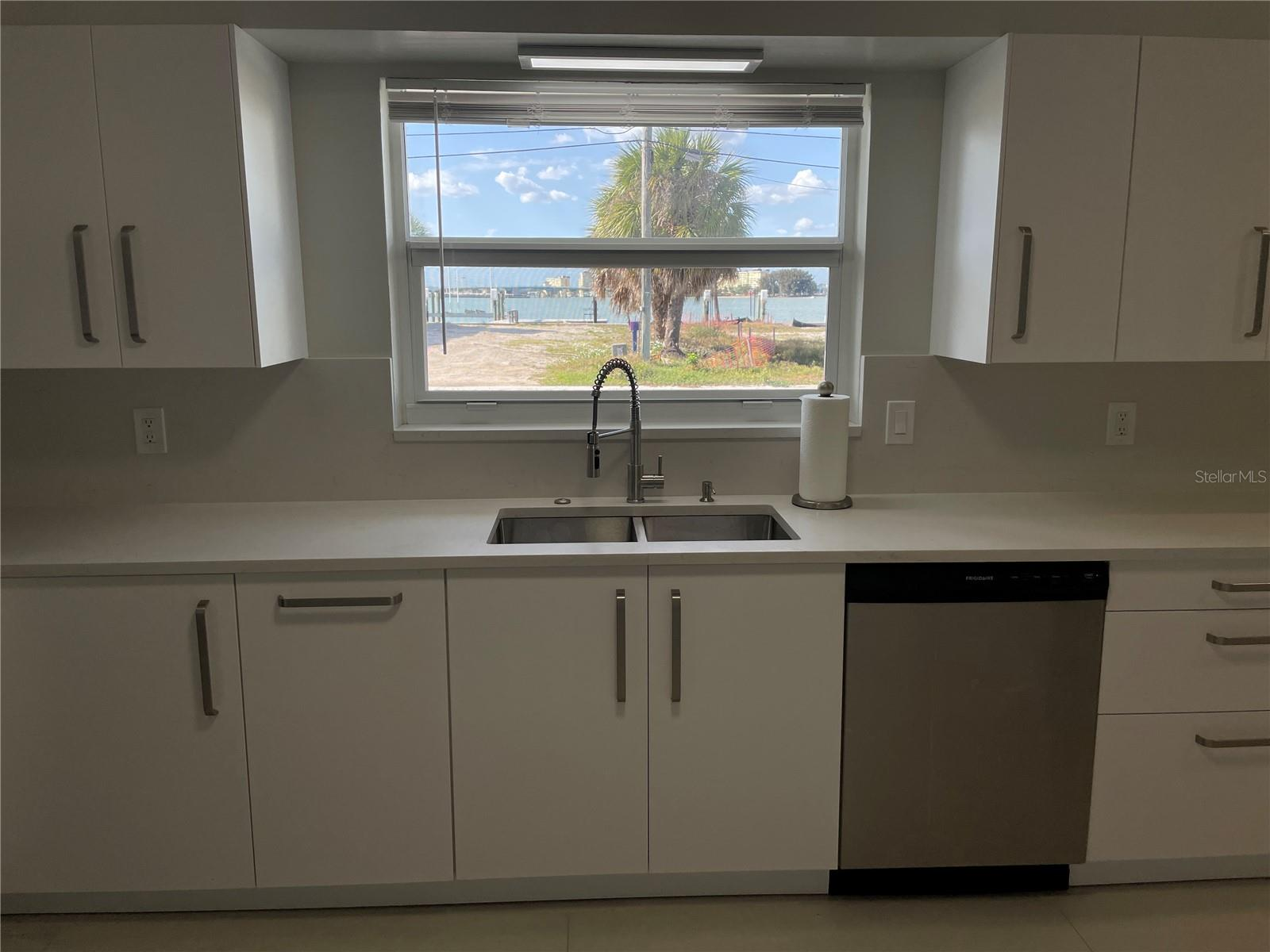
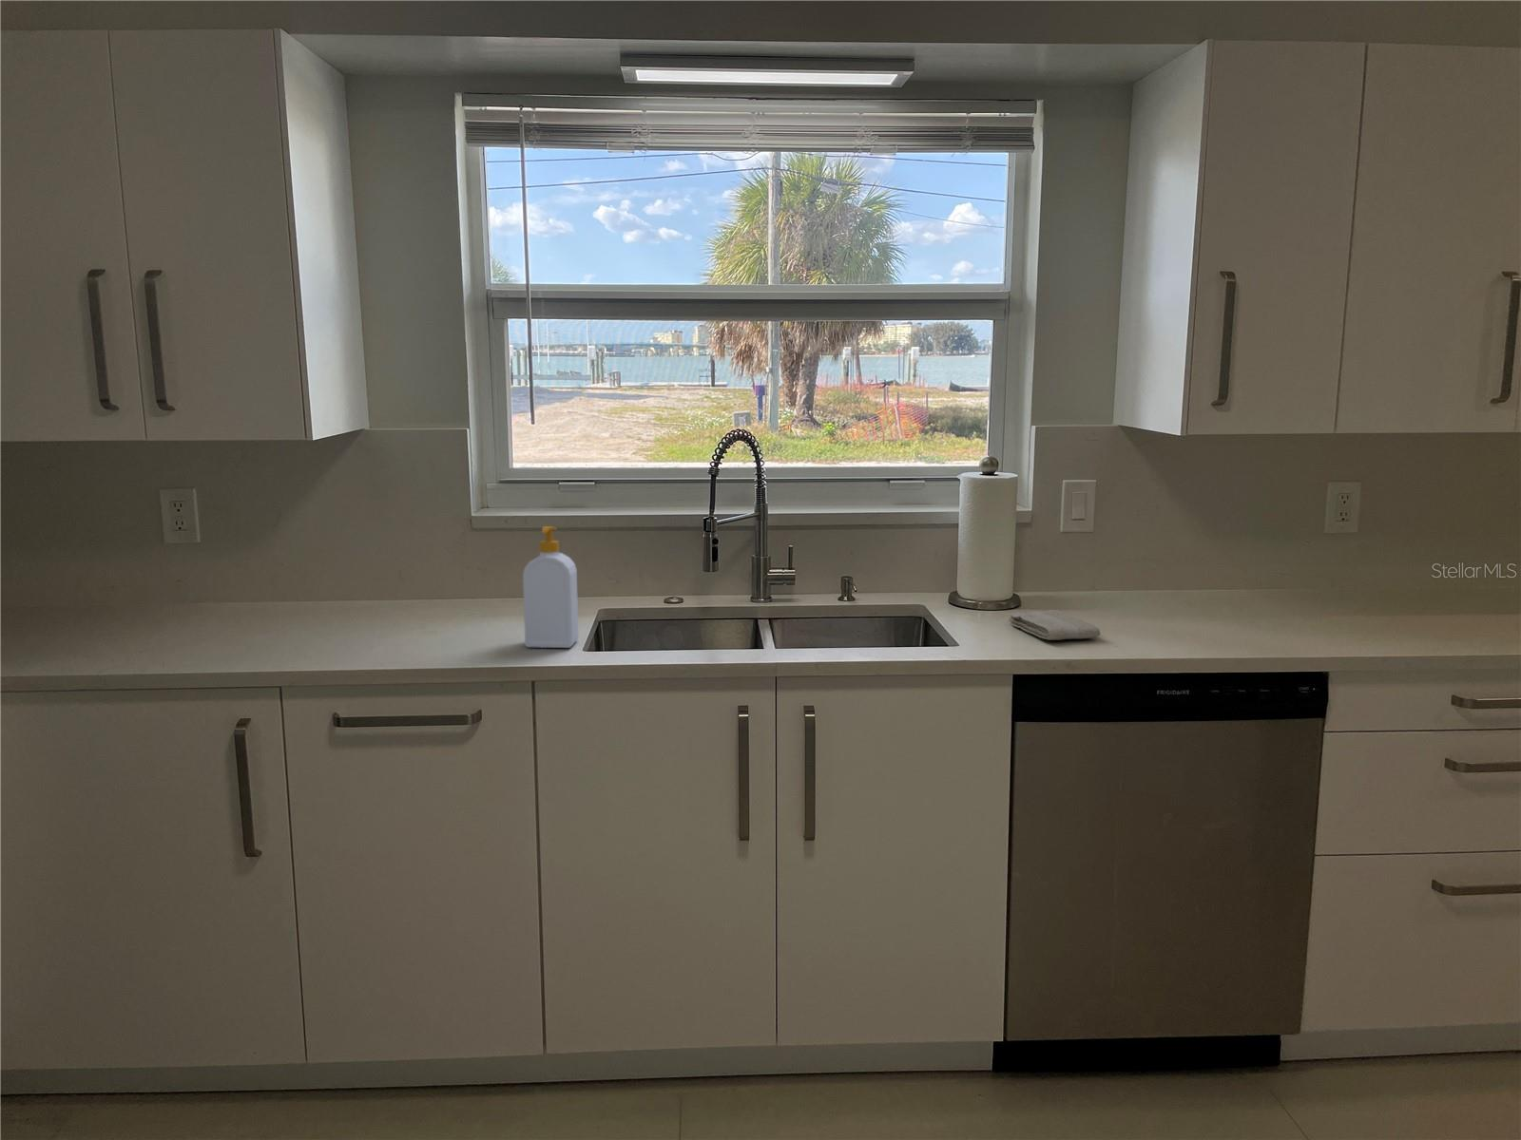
+ soap bottle (550, 586)
+ washcloth (1052, 623)
